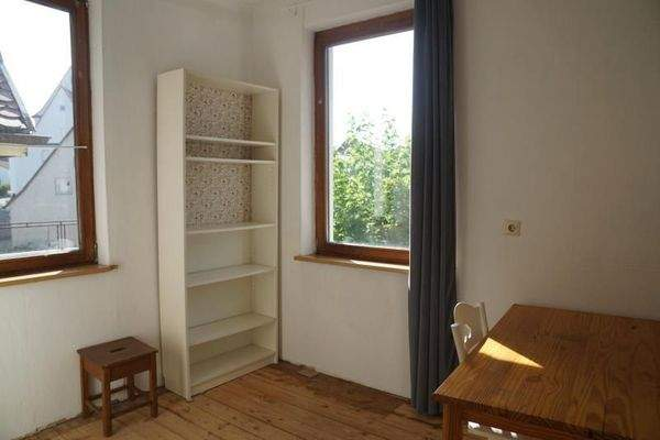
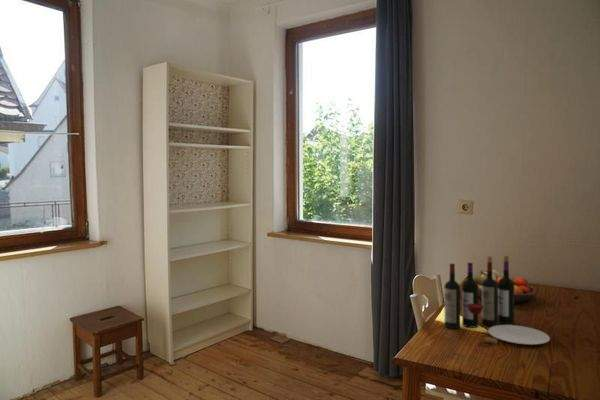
+ fruit bowl (497, 284)
+ wine bottle (498, 298)
